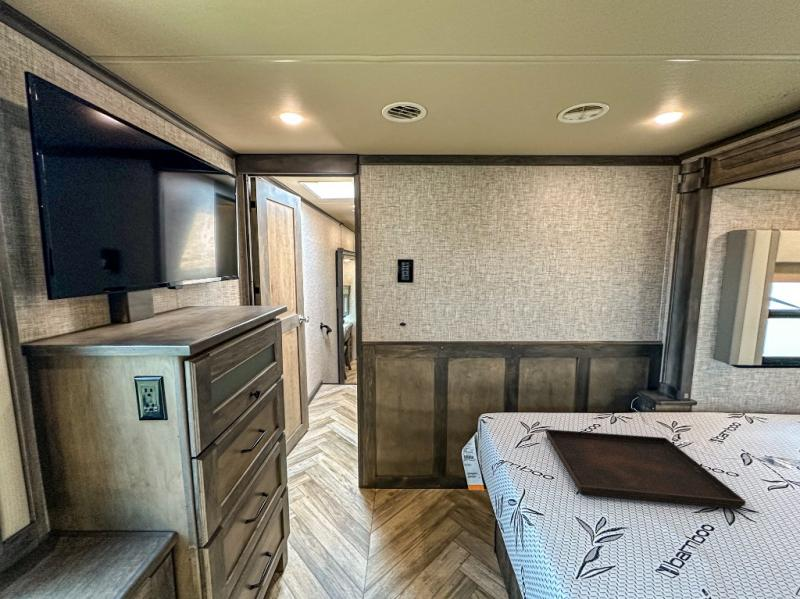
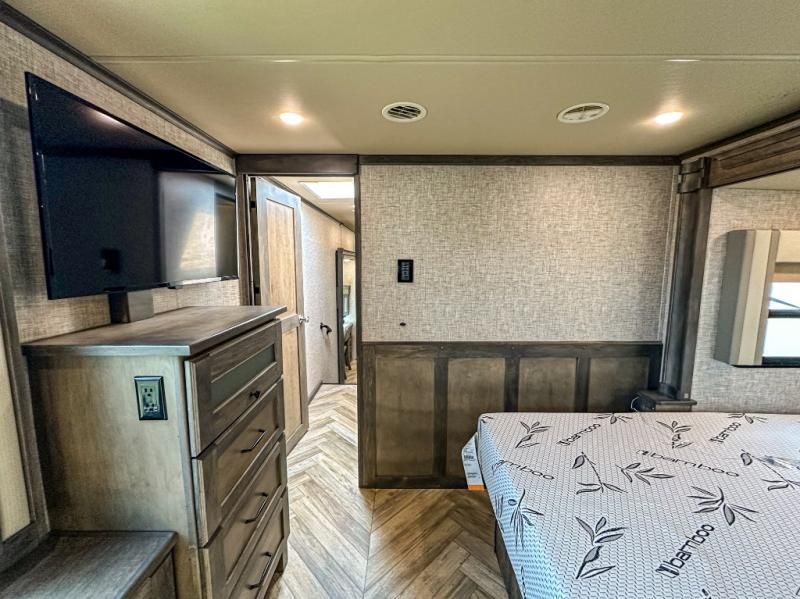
- serving tray (627, 462)
